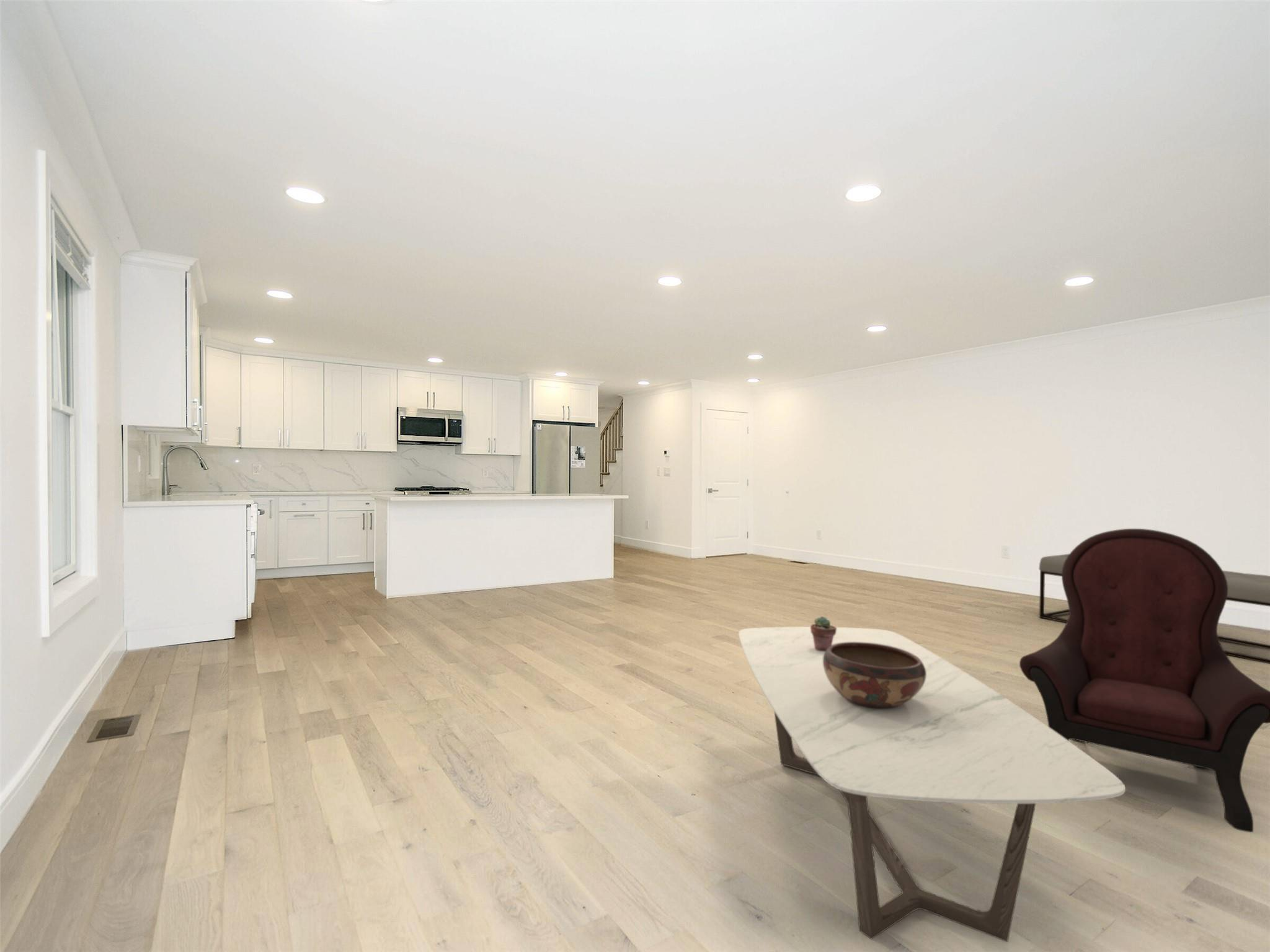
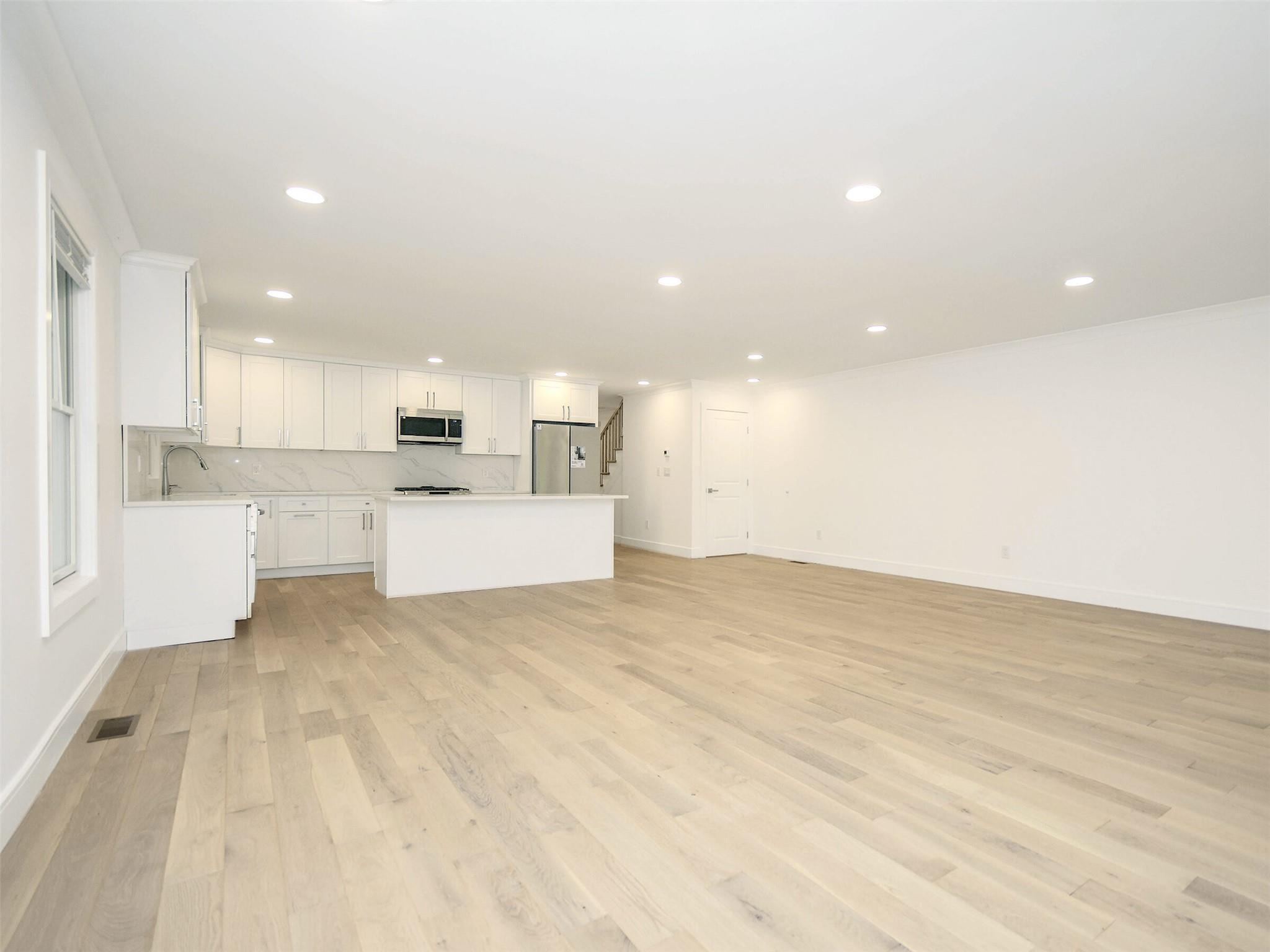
- decorative bowl (873, 675)
- bench (1227, 600)
- armchair (1139, 652)
- potted succulent (823, 632)
- coffee table (870, 757)
